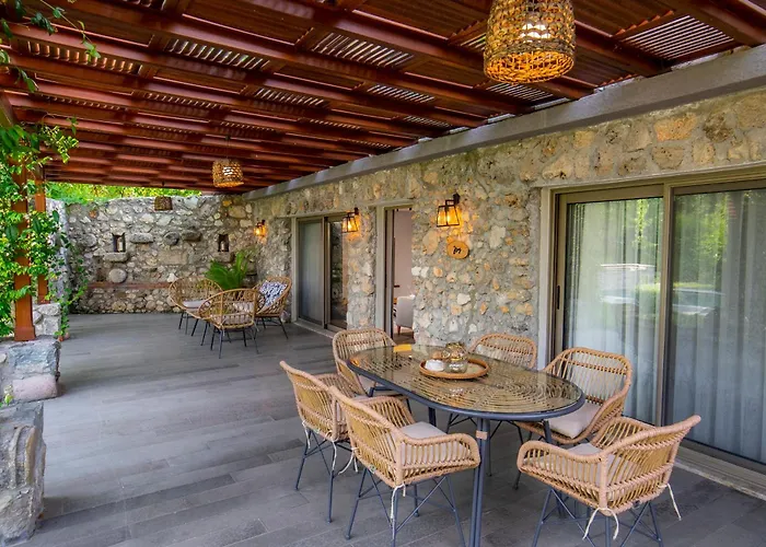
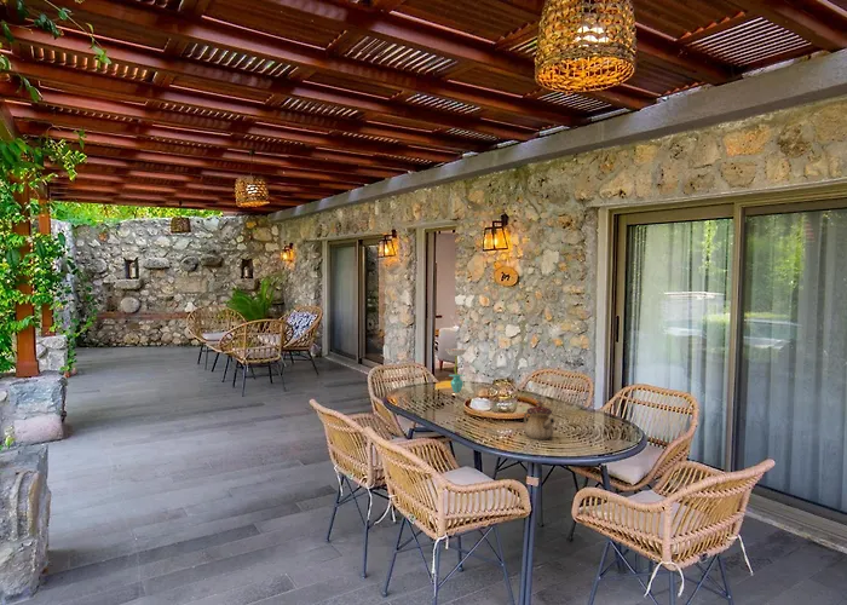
+ teapot (537, 417)
+ flower (455, 375)
